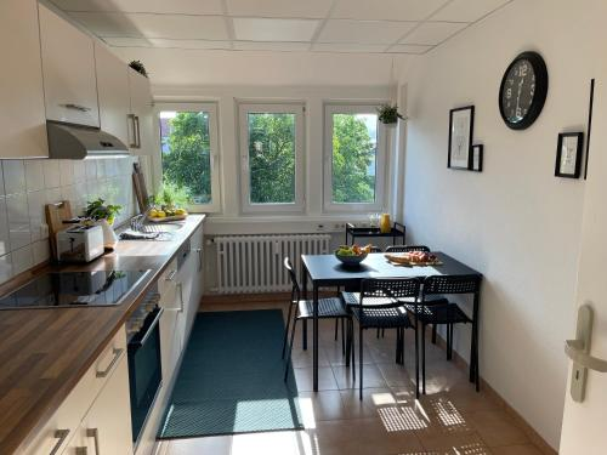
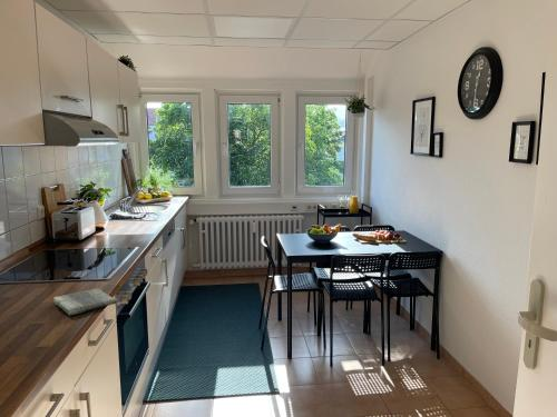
+ dish towel (85, 299)
